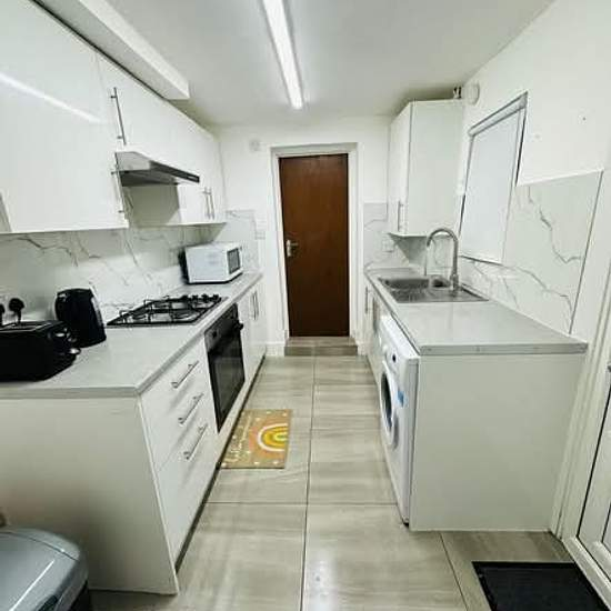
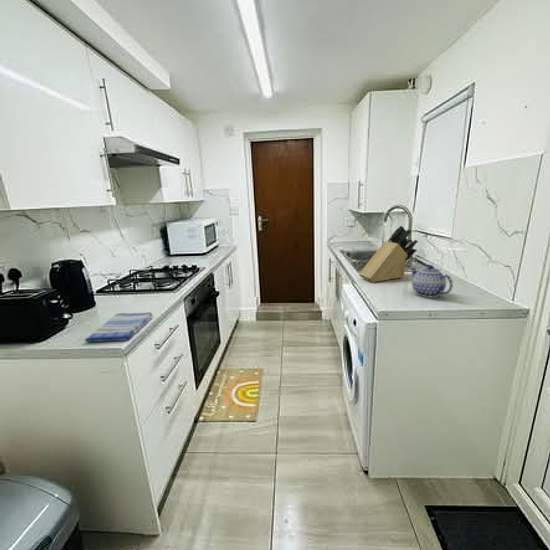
+ dish towel (121, 325)
+ knife block (389, 252)
+ teapot (428, 279)
